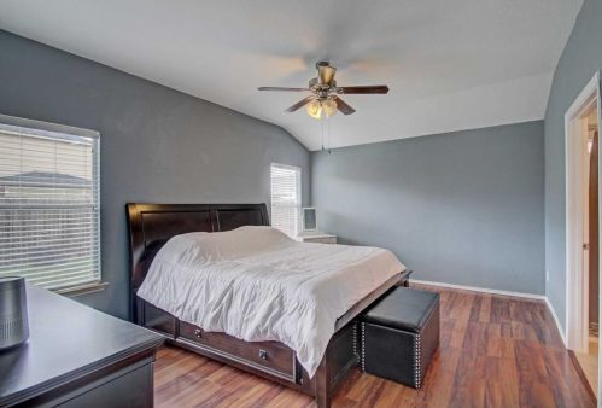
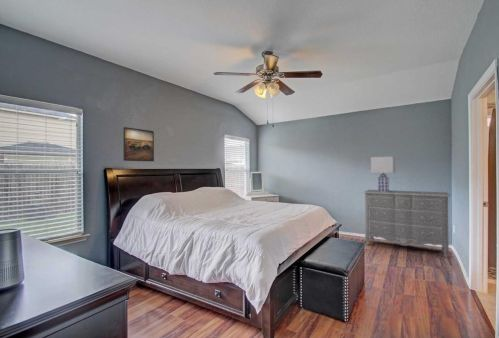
+ dresser (404, 220)
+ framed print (139, 145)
+ lamp (383, 173)
